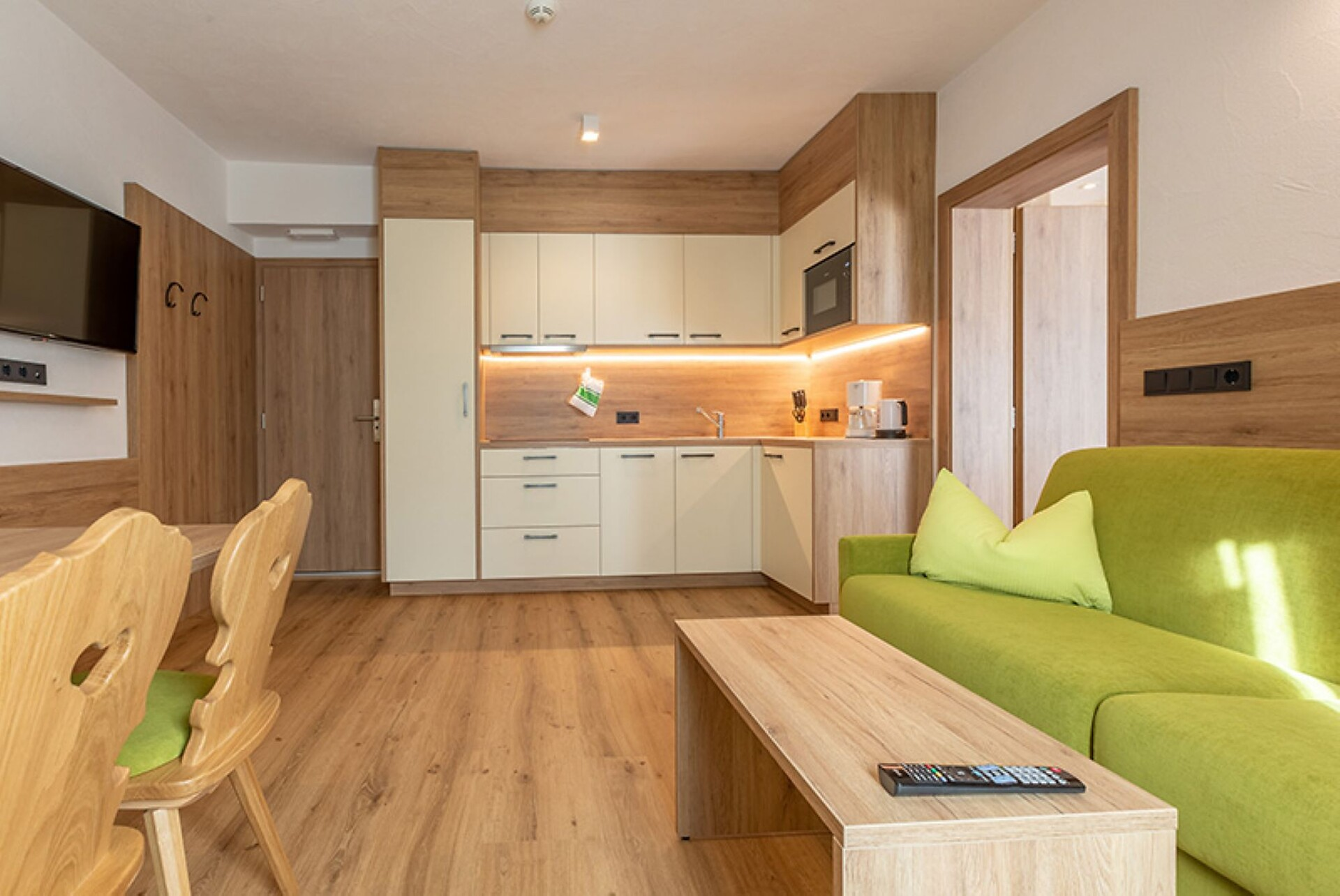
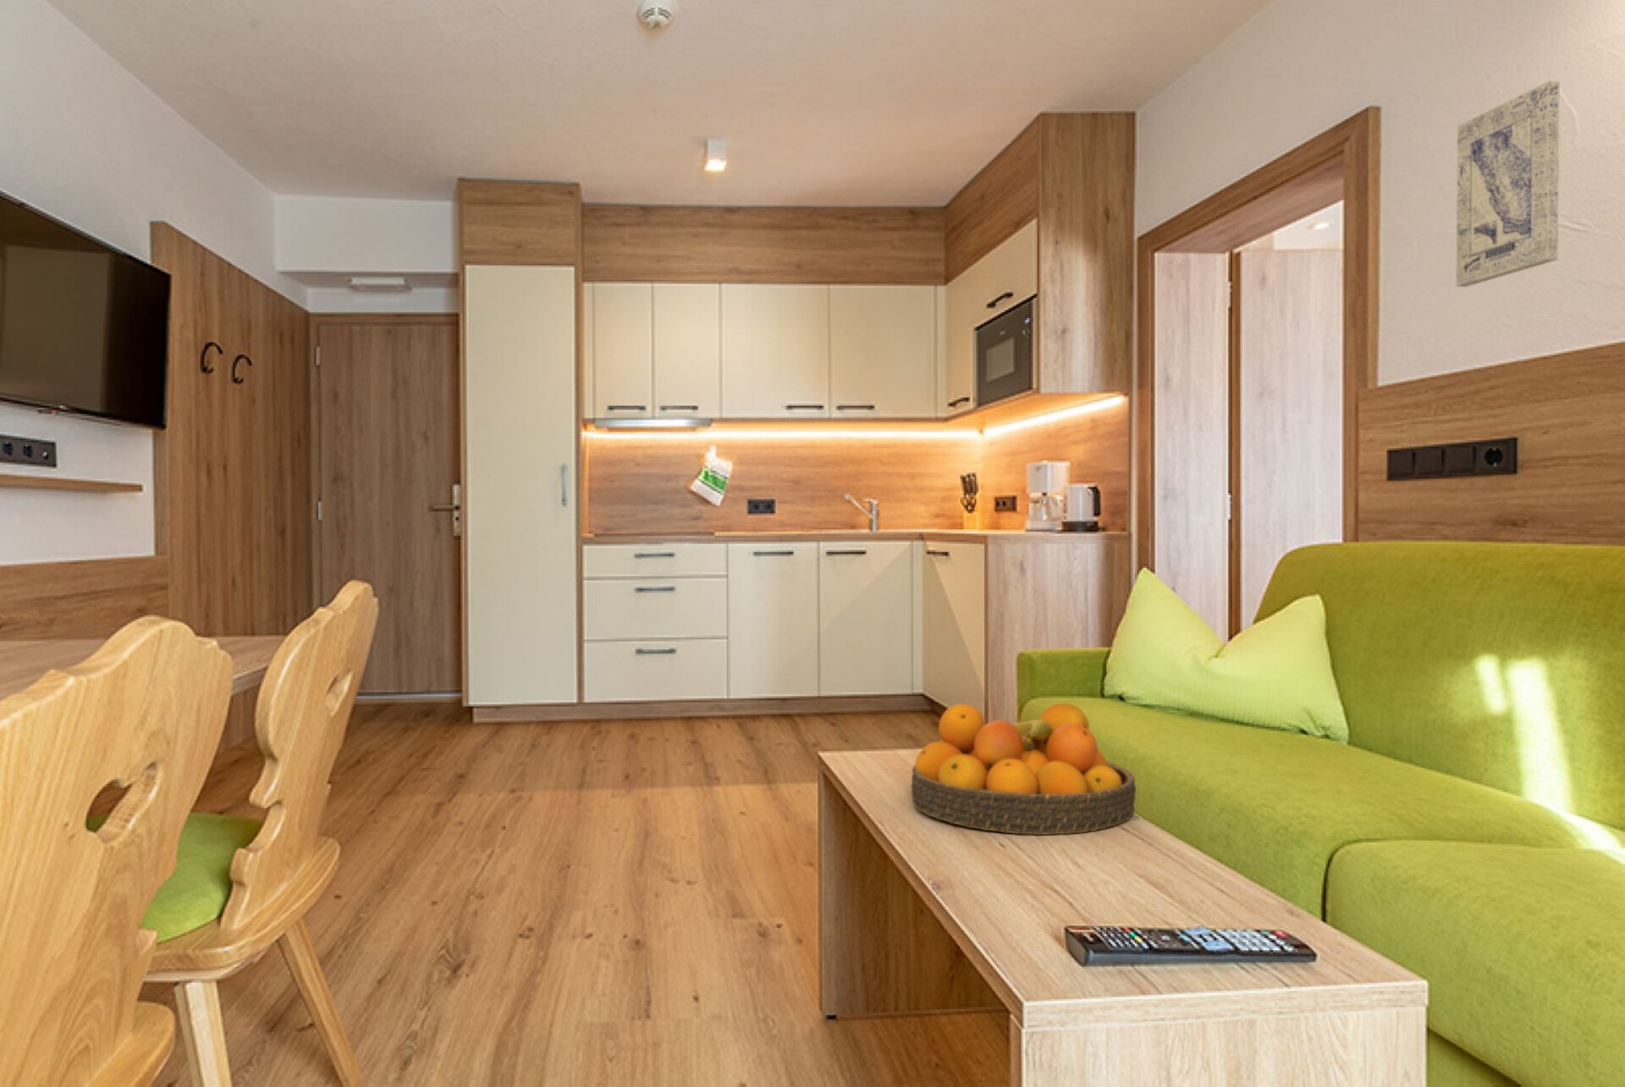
+ wall art (1505, 189)
+ fruit bowl (1021, 756)
